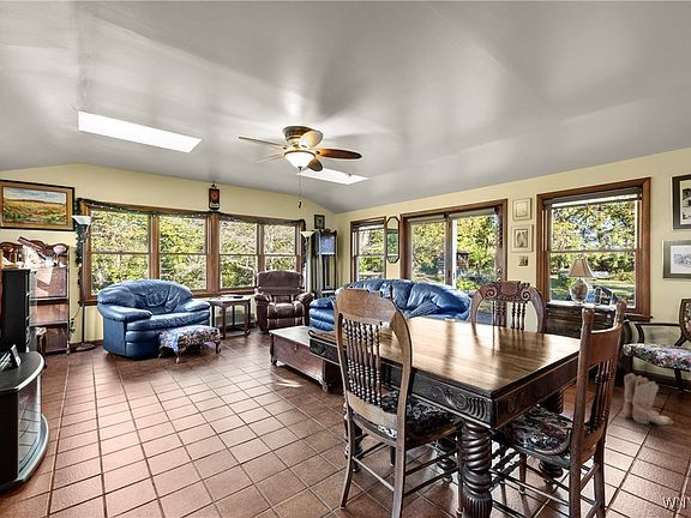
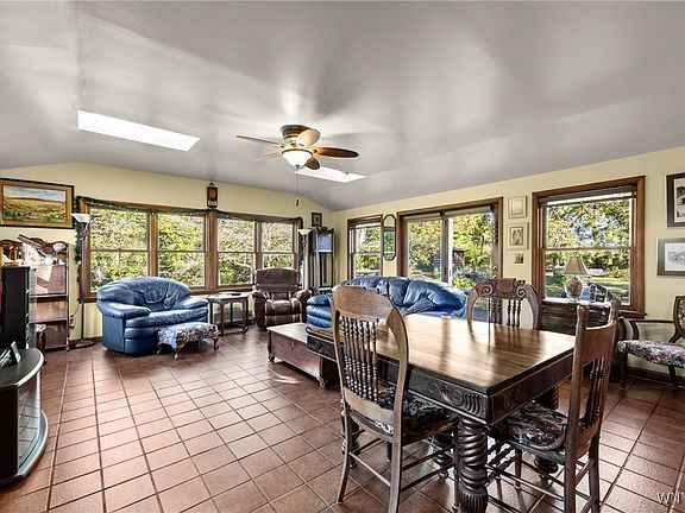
- boots (647, 397)
